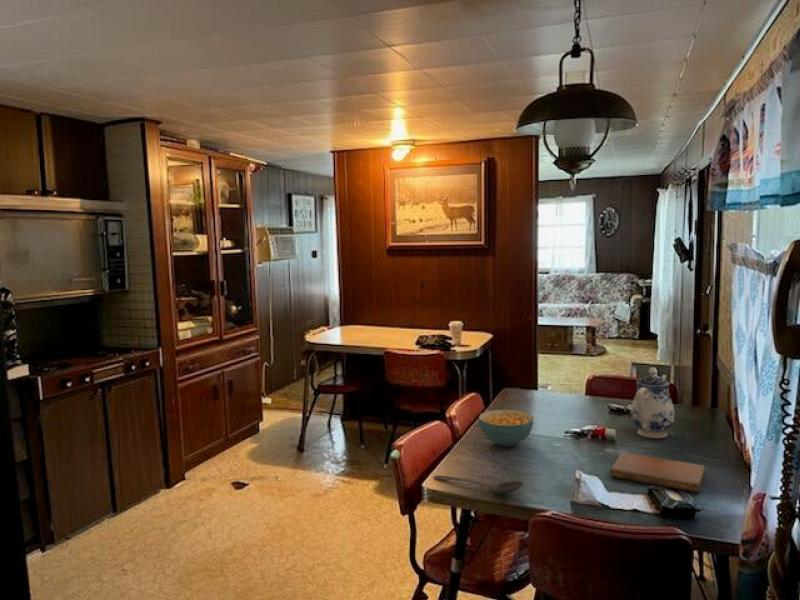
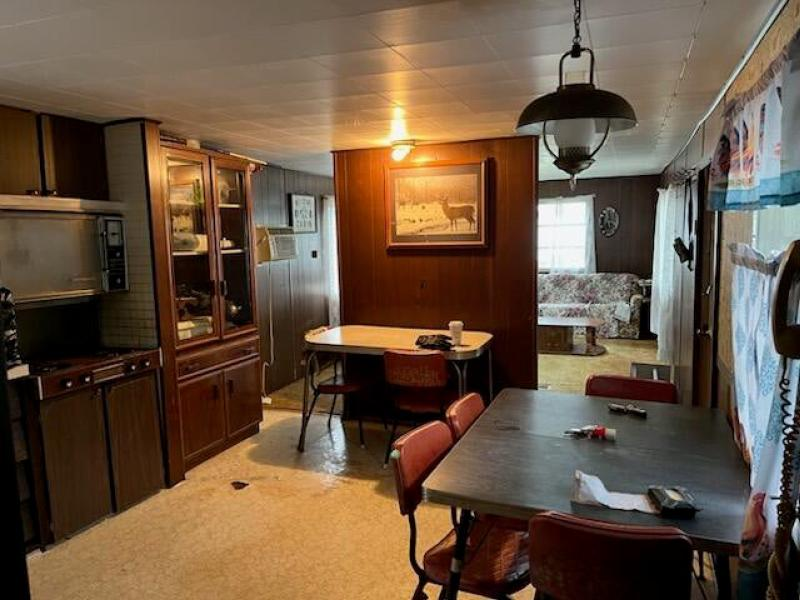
- teapot (652, 400)
- stirrer (475, 481)
- cereal bowl (506, 430)
- notebook (657, 471)
